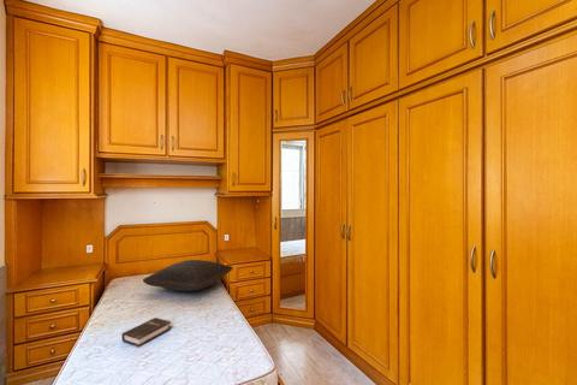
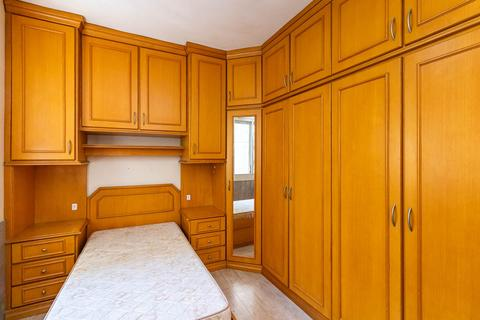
- pillow (190, 274)
- hardback book (147, 331)
